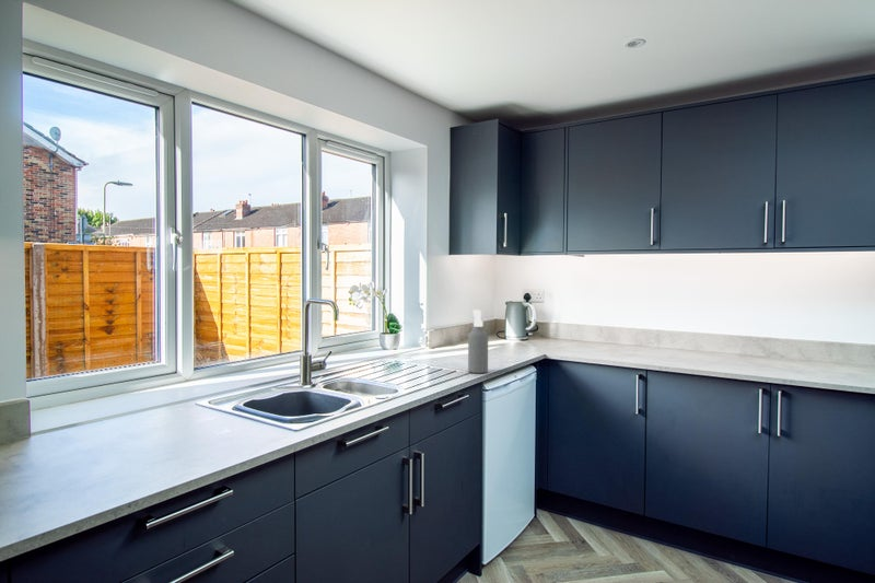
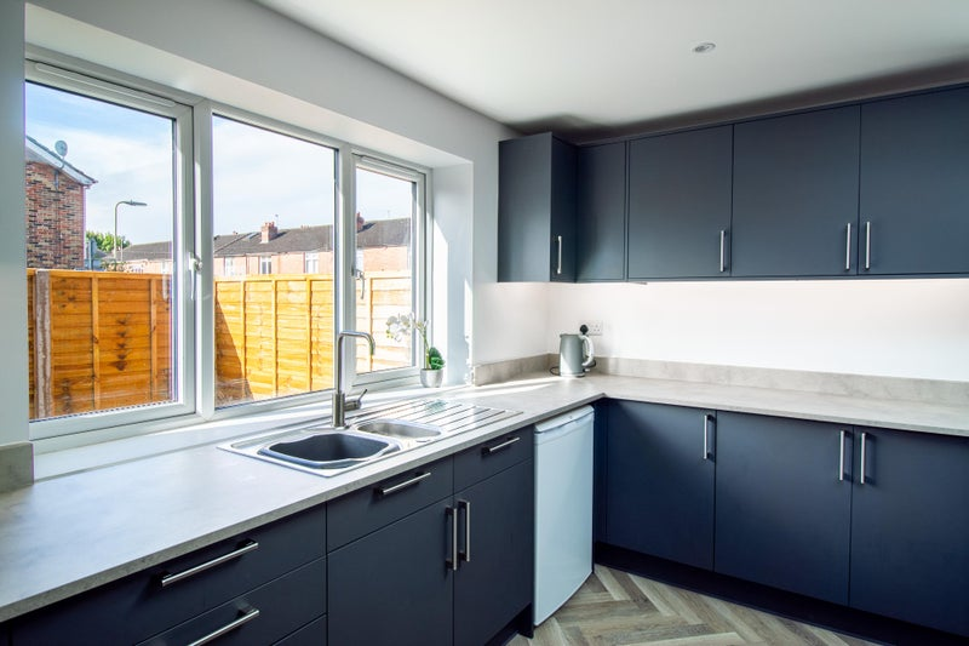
- spray bottle (477, 340)
